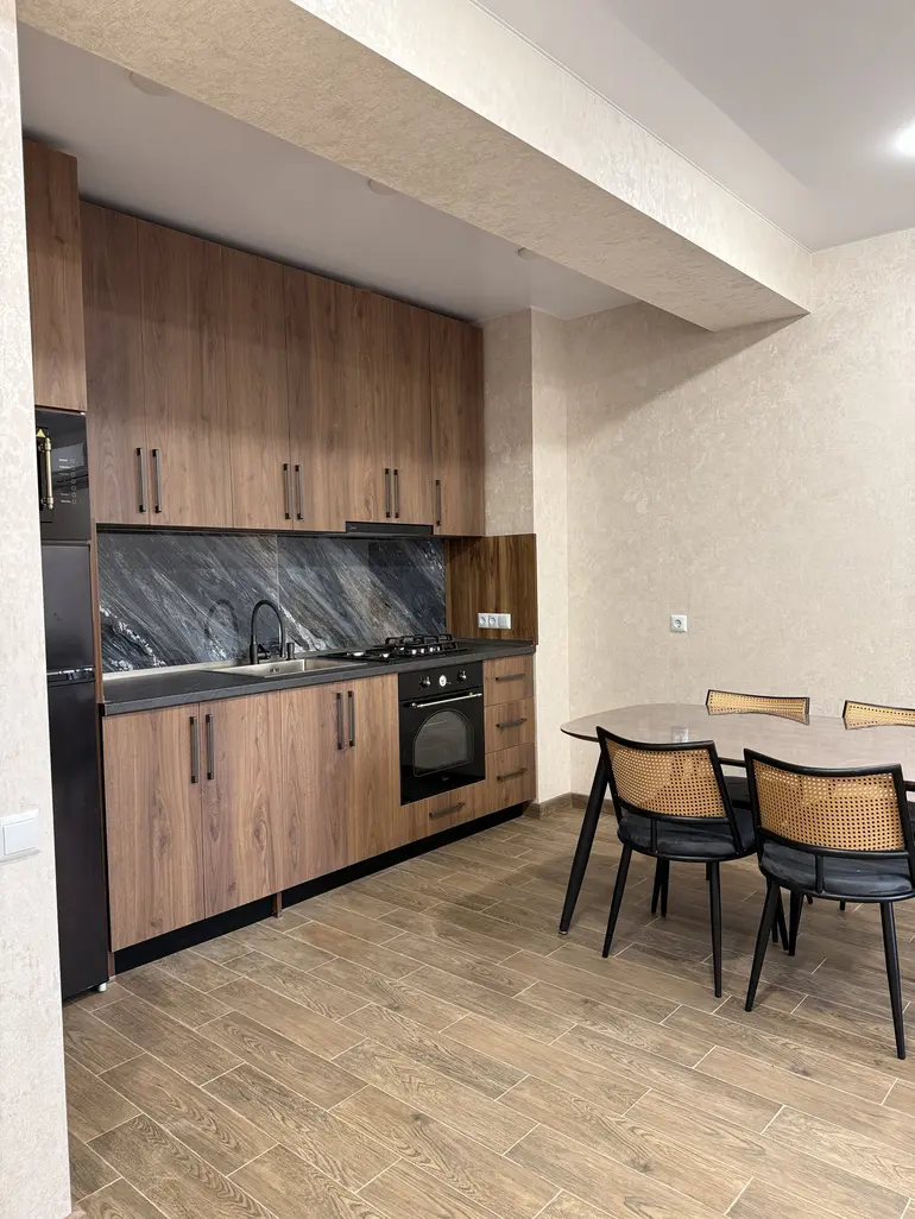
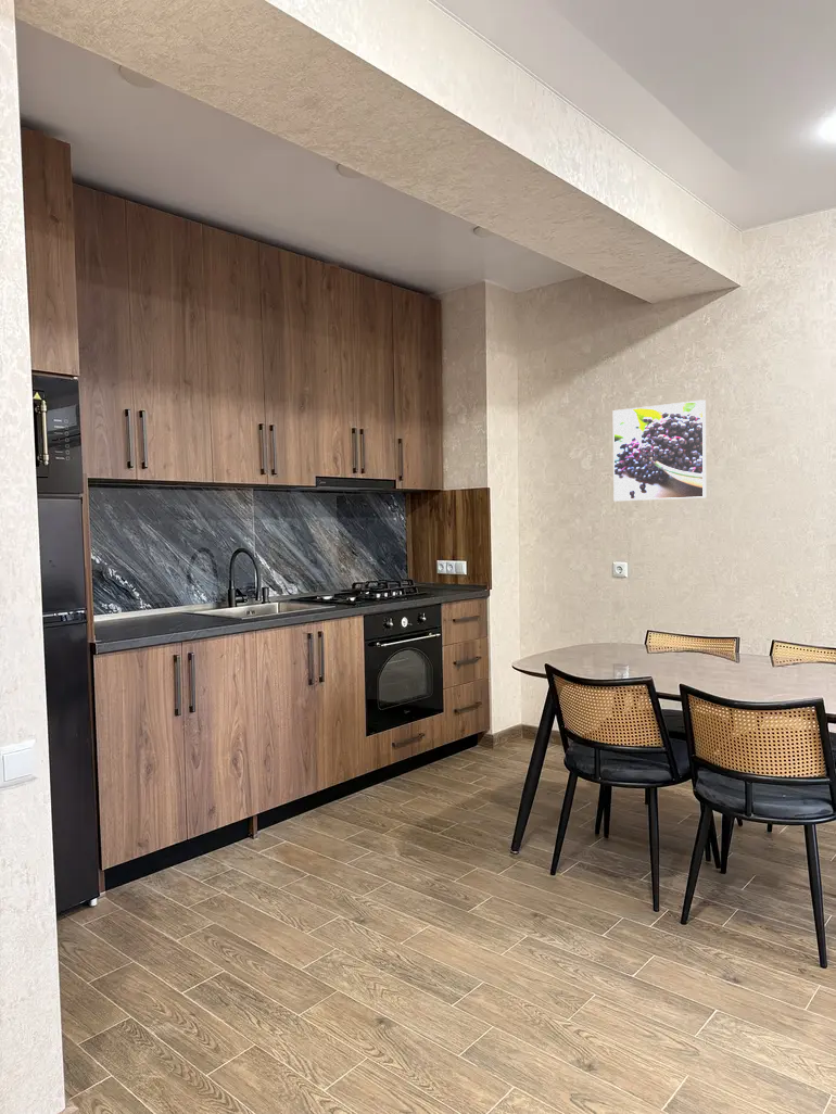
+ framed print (657, 452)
